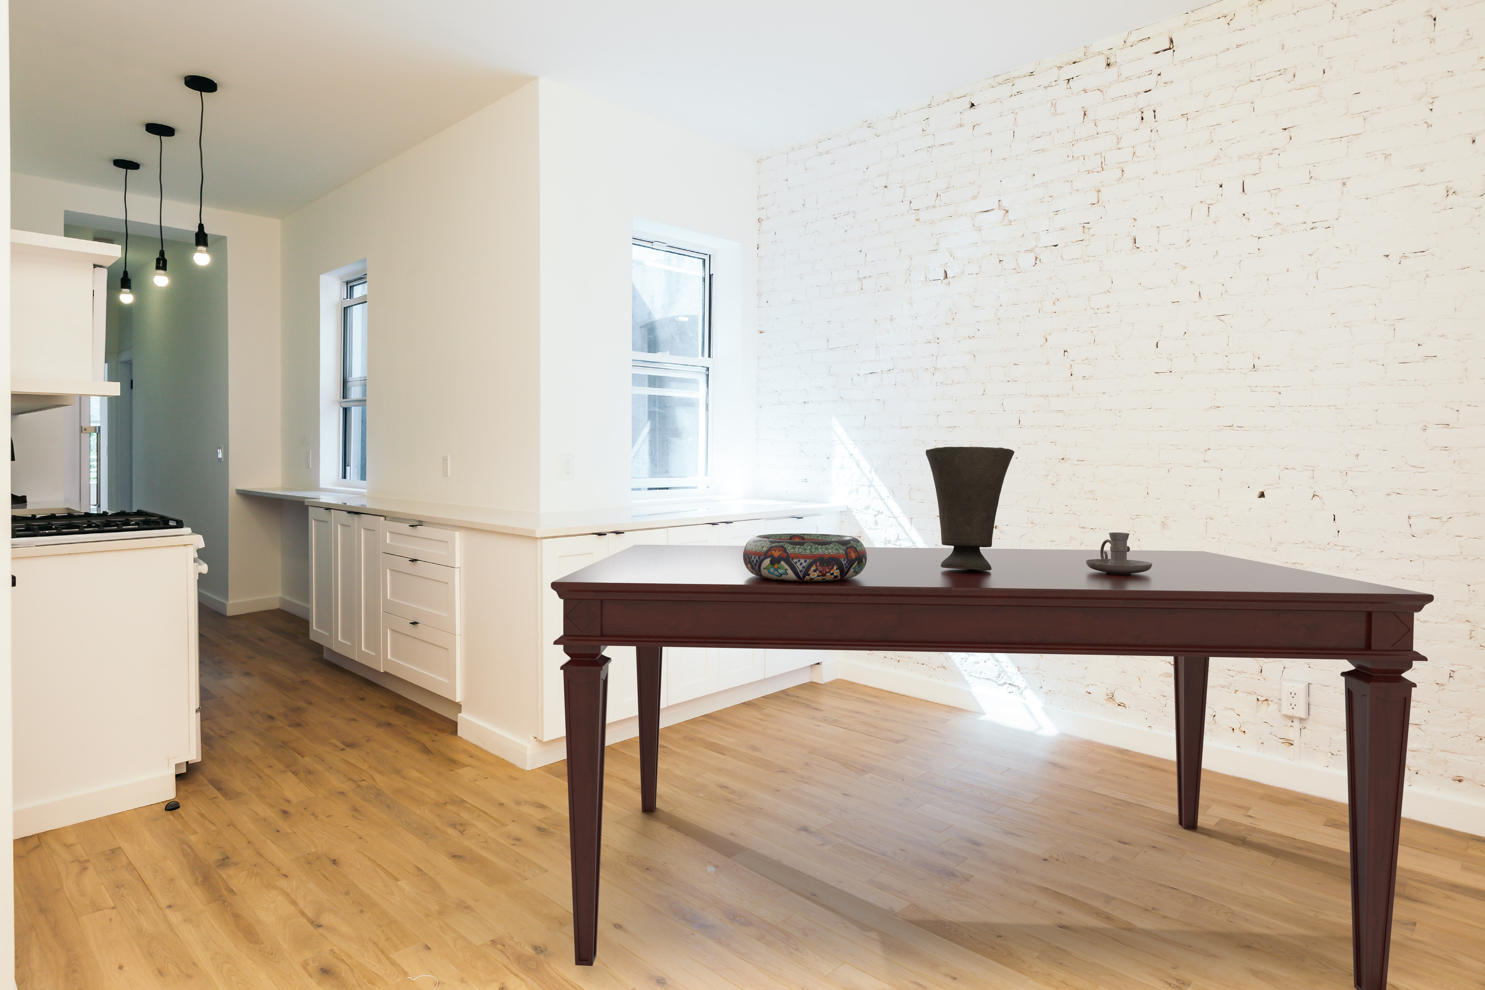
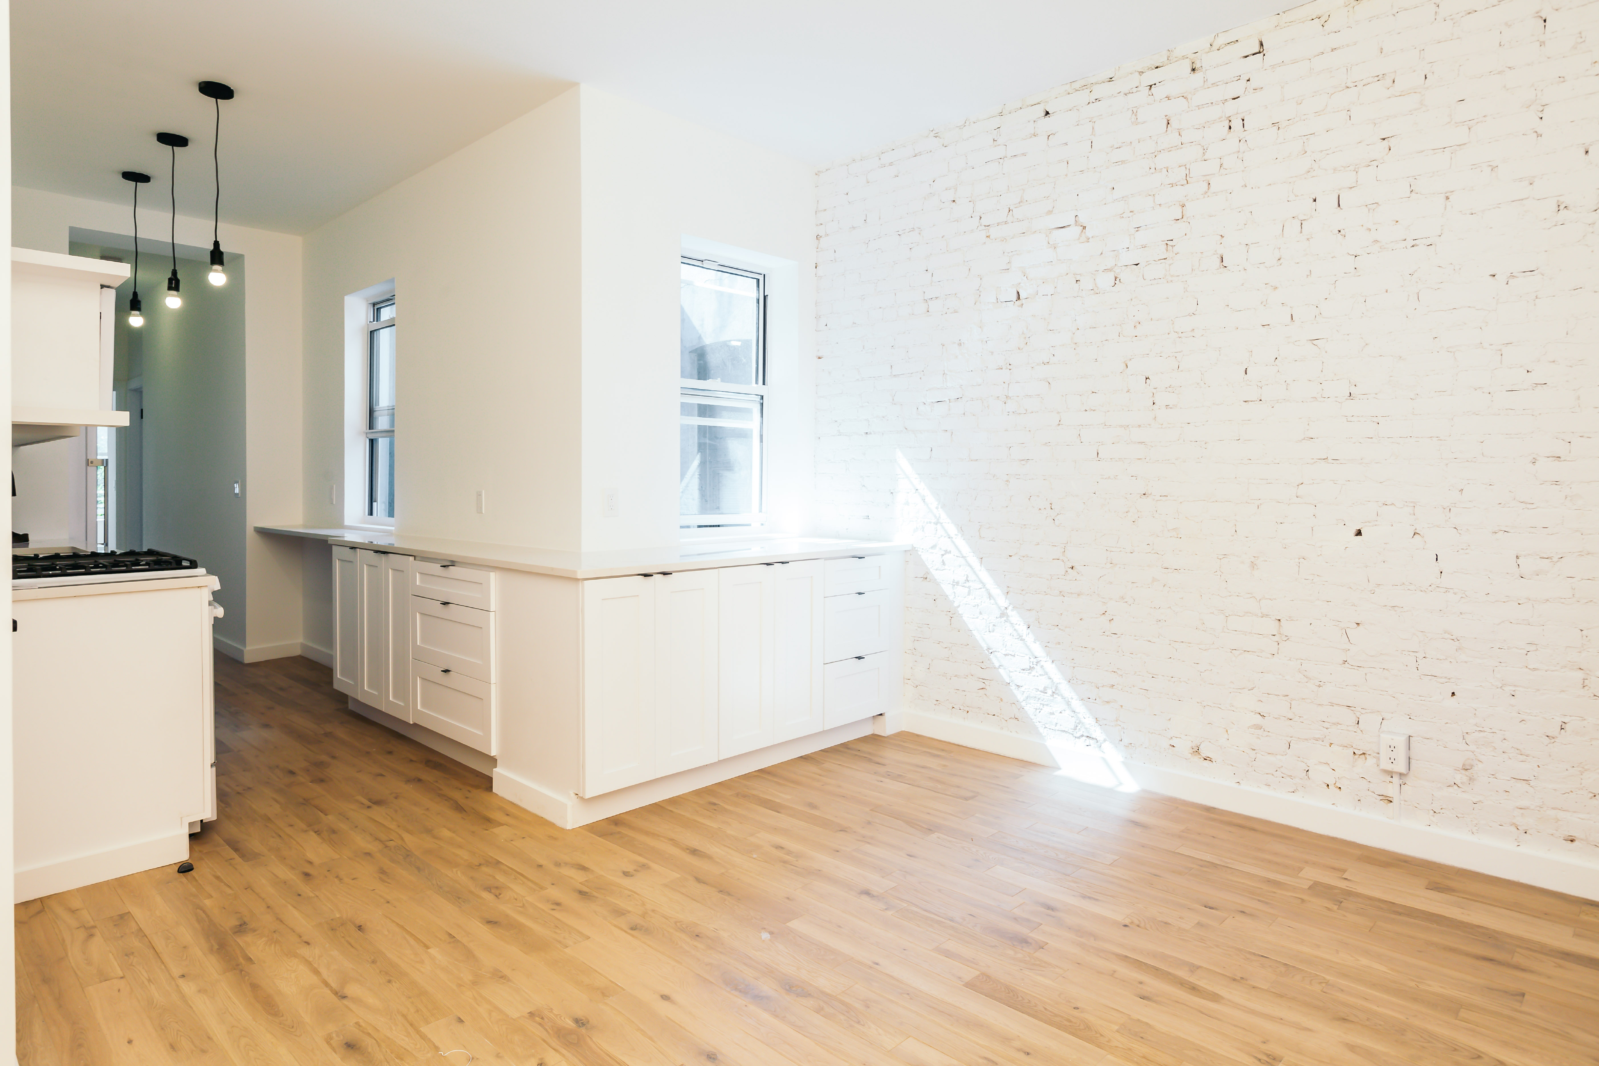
- vase (969, 508)
- candle holder (1116, 551)
- decorative bowl (804, 556)
- dining table (938, 652)
